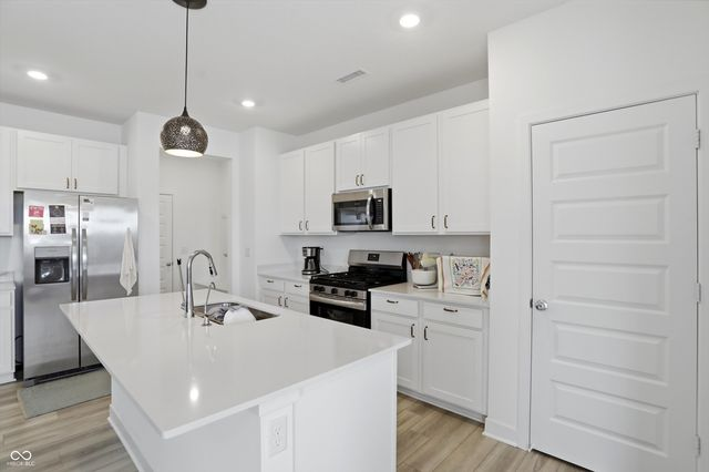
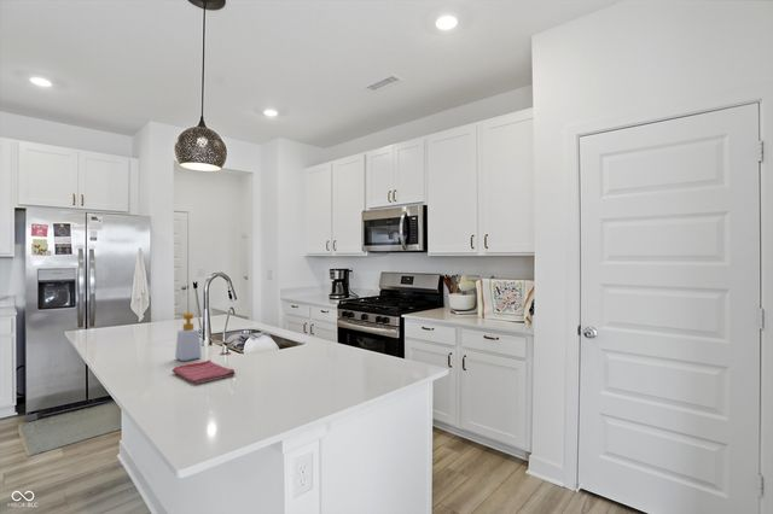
+ dish towel (203, 370)
+ soap bottle (186, 334)
